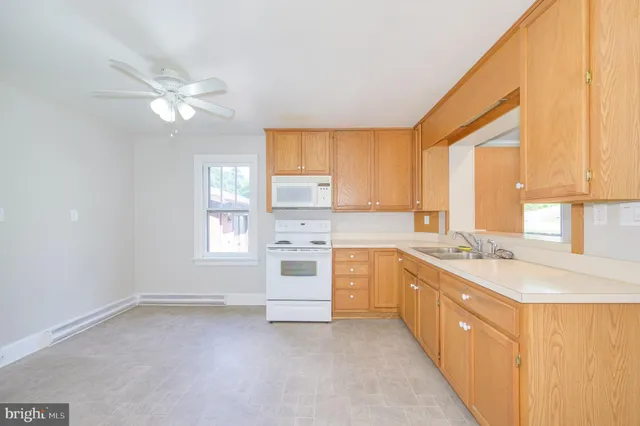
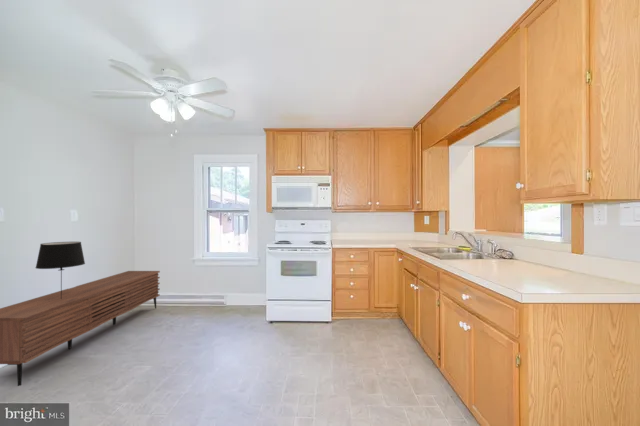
+ sideboard (91, 311)
+ table lamp (61, 270)
